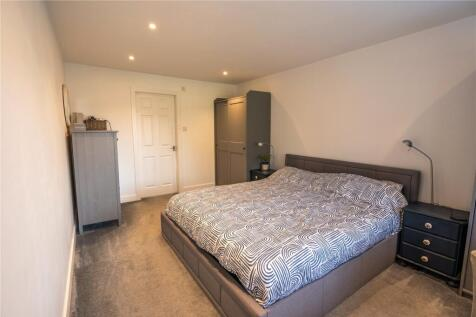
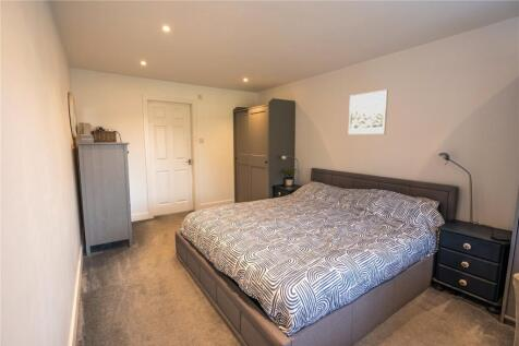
+ wall art (366, 114)
